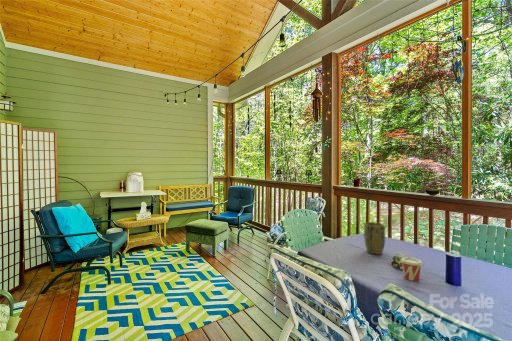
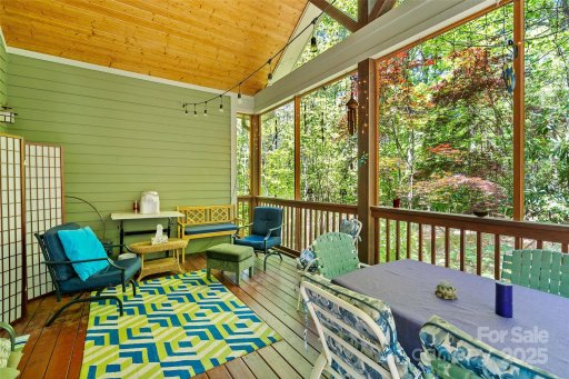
- cup (411, 269)
- plant pot (374, 238)
